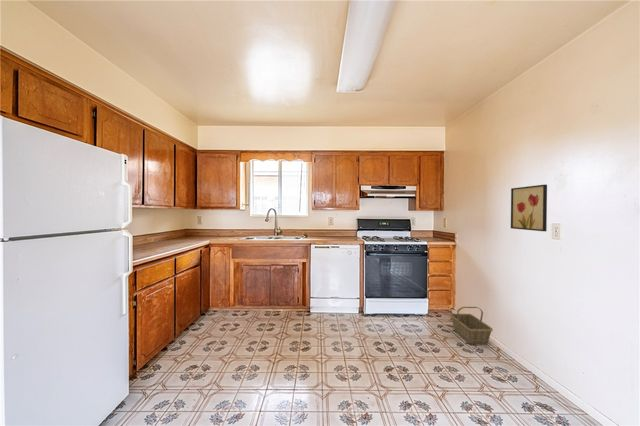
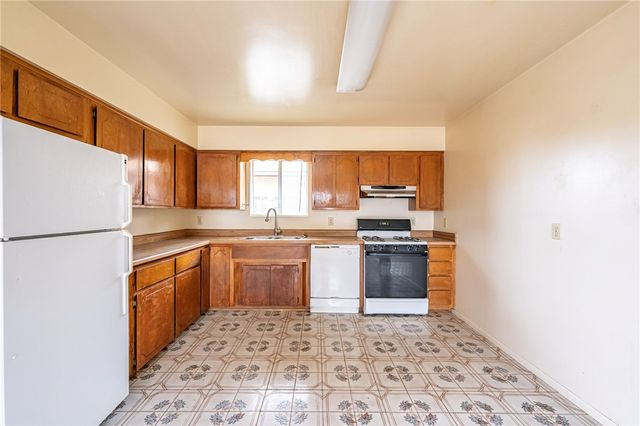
- wall art (528, 208)
- basket (469, 321)
